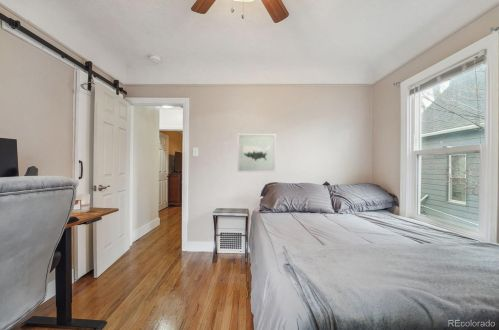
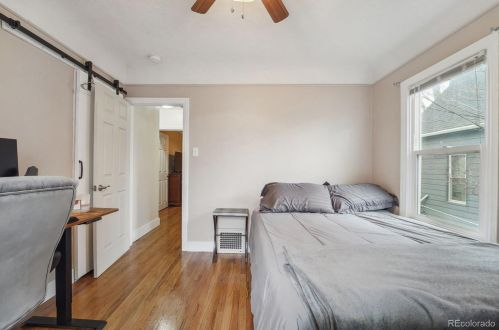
- wall art (256, 153)
